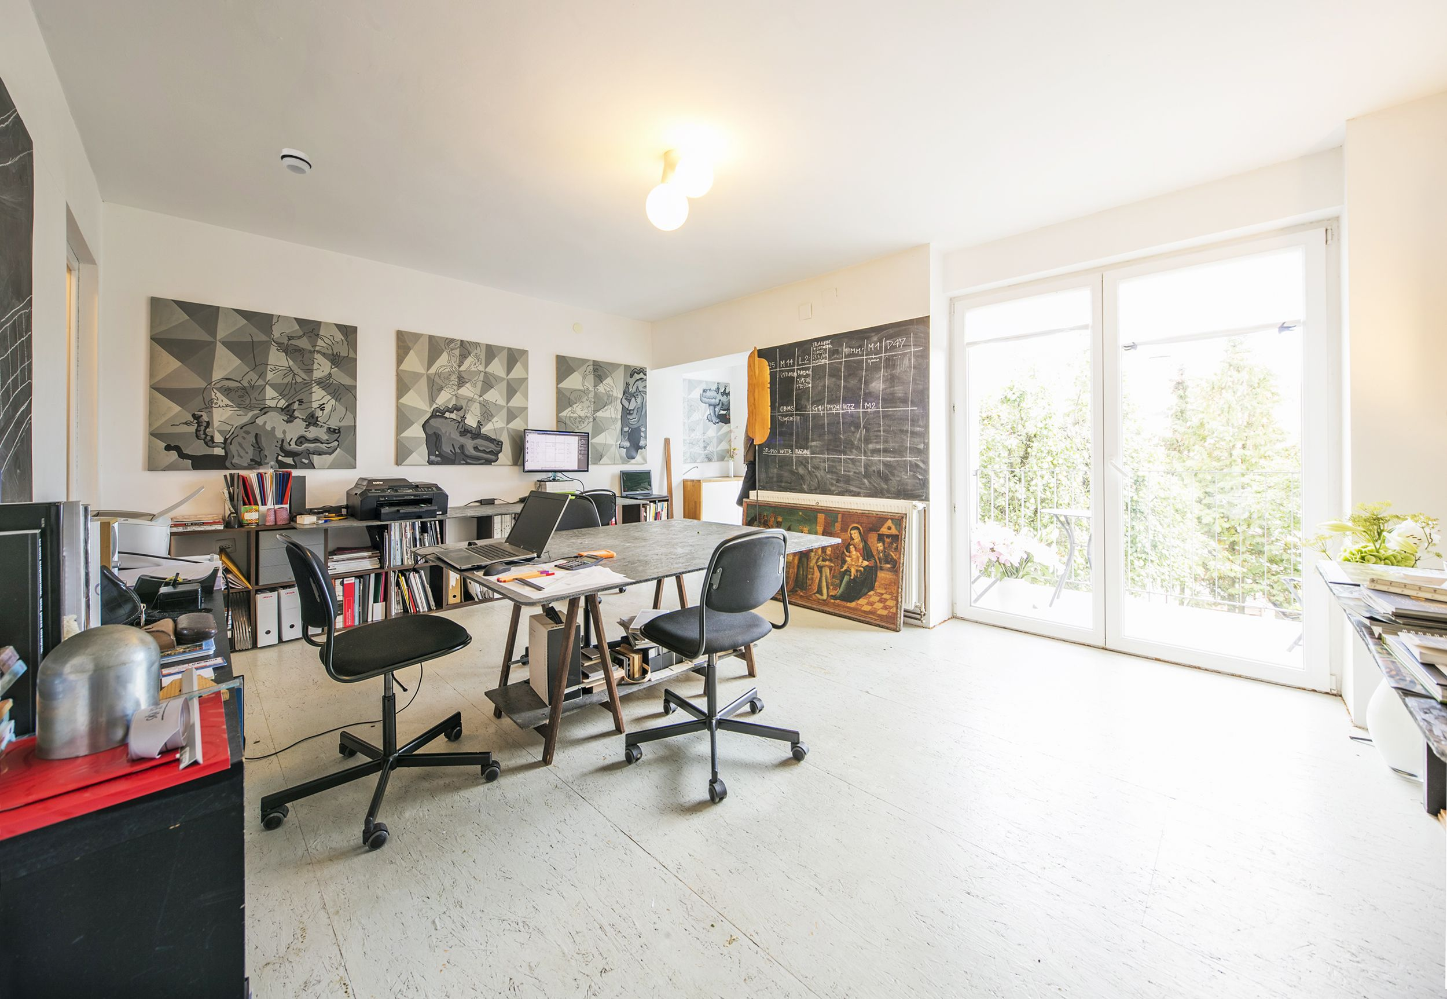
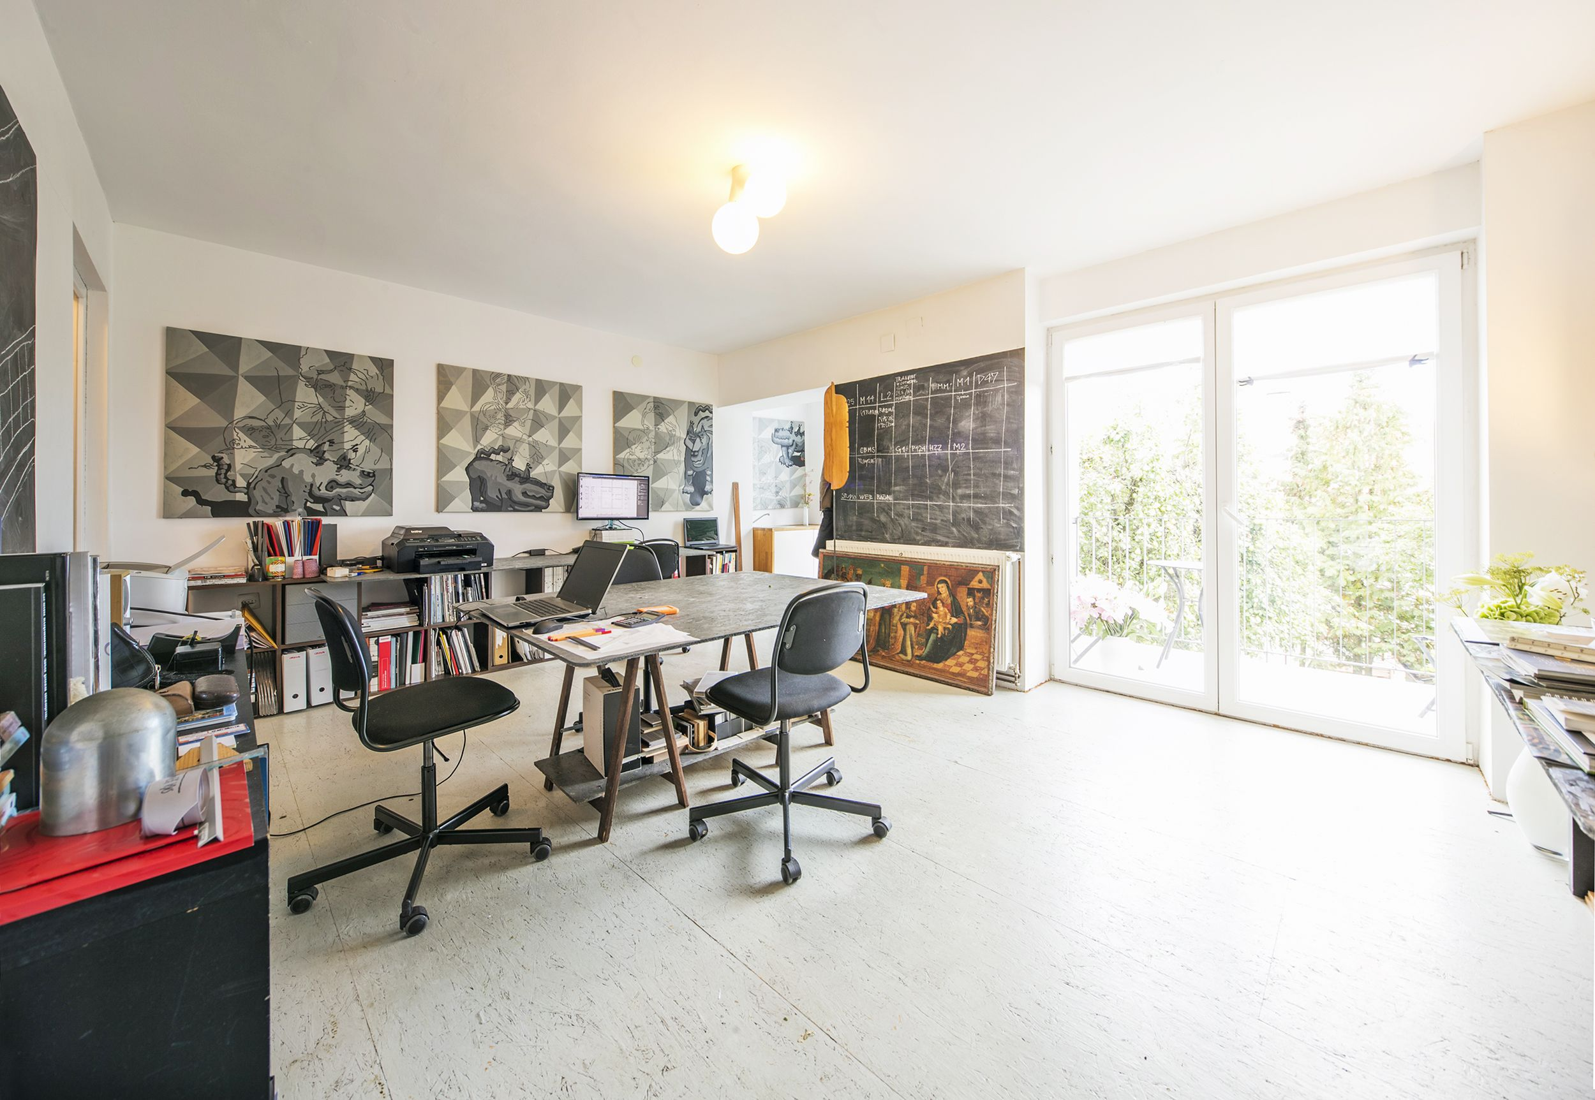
- smoke detector (296, 162)
